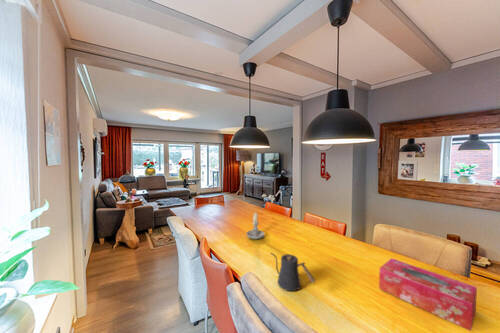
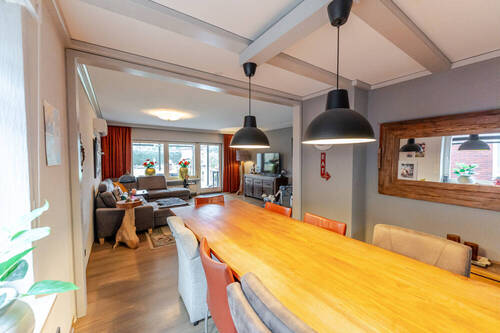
- kettle (290, 271)
- tissue box (423, 287)
- candle (255, 224)
